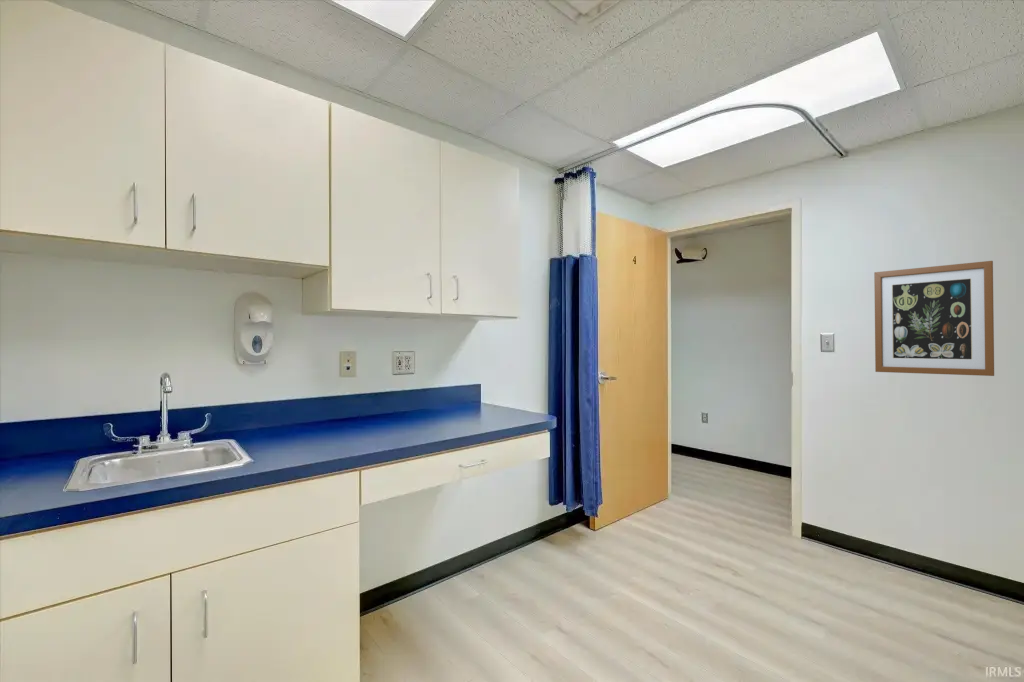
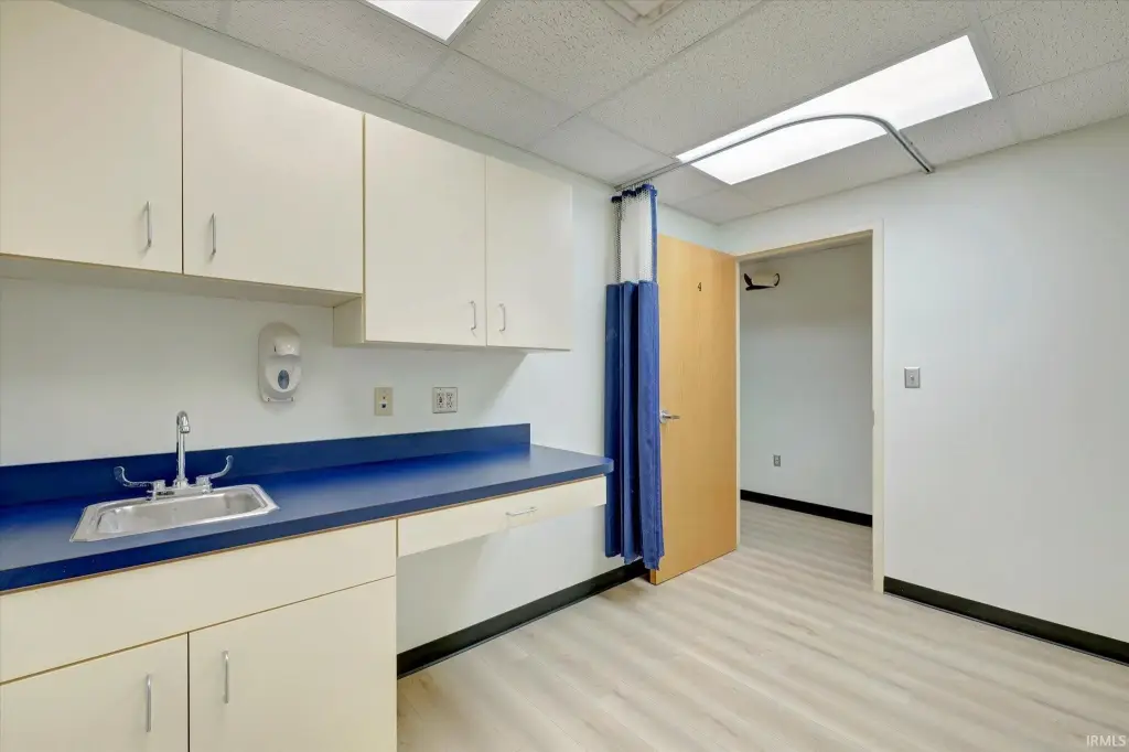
- wall art (930, 320)
